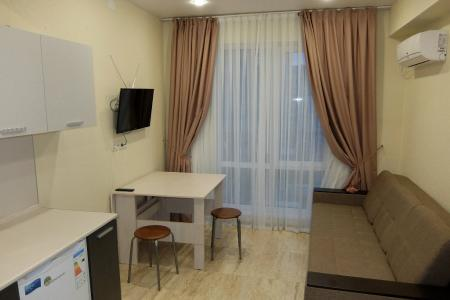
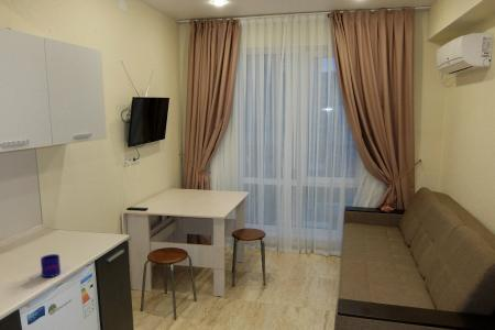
+ mug (48, 264)
